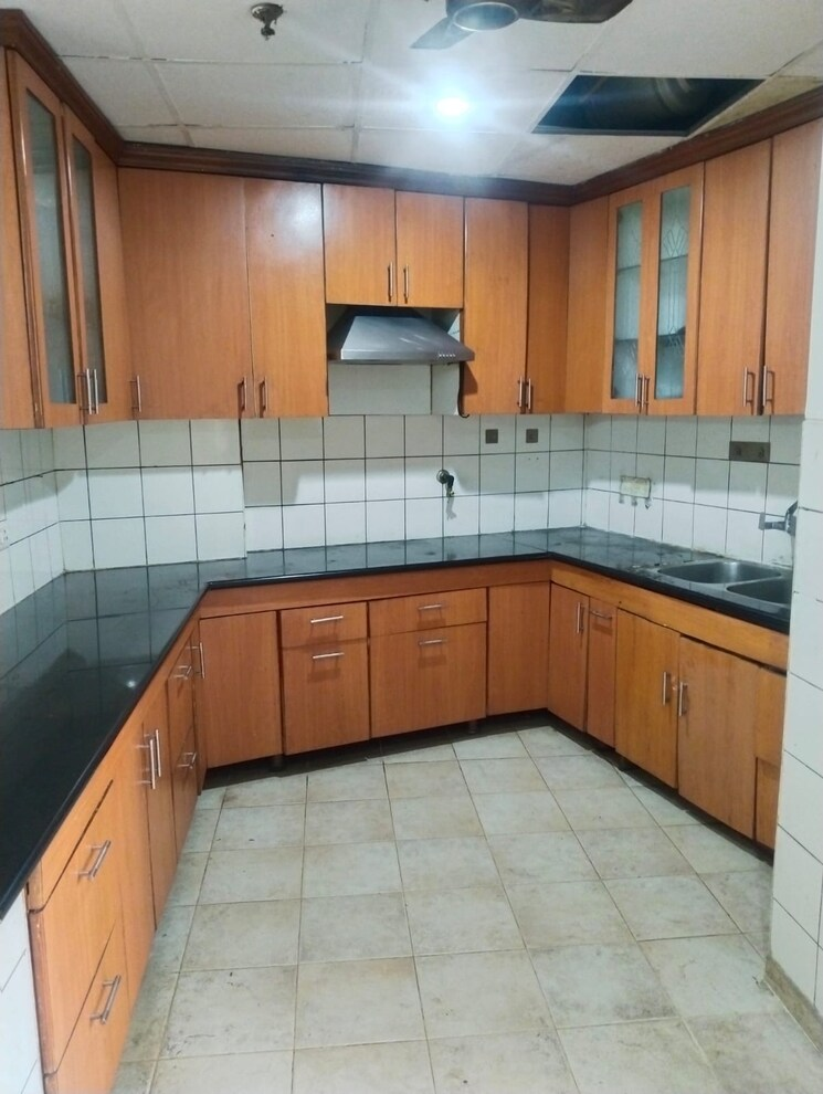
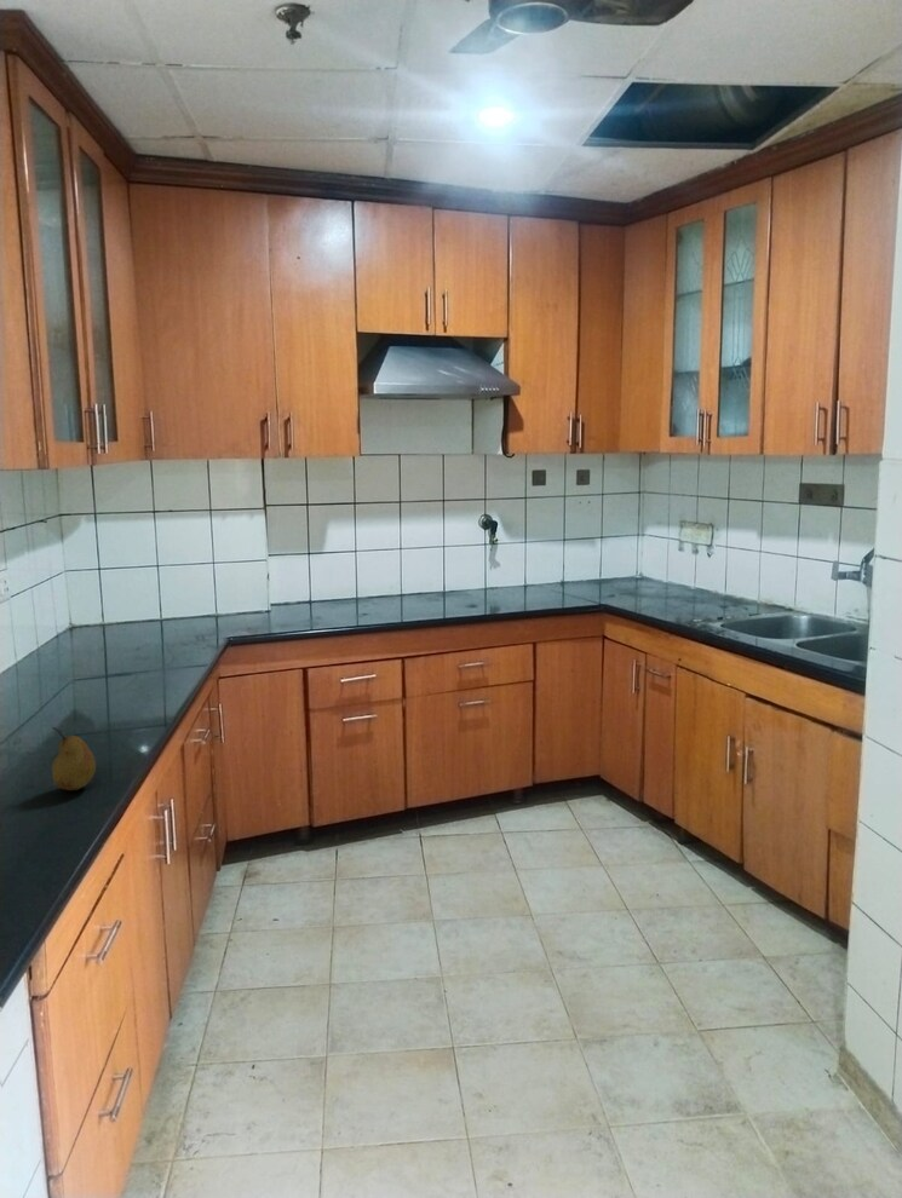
+ fruit (73, 759)
